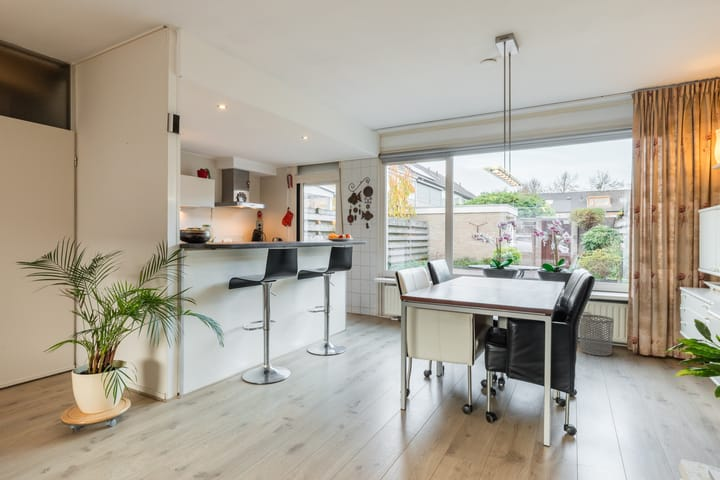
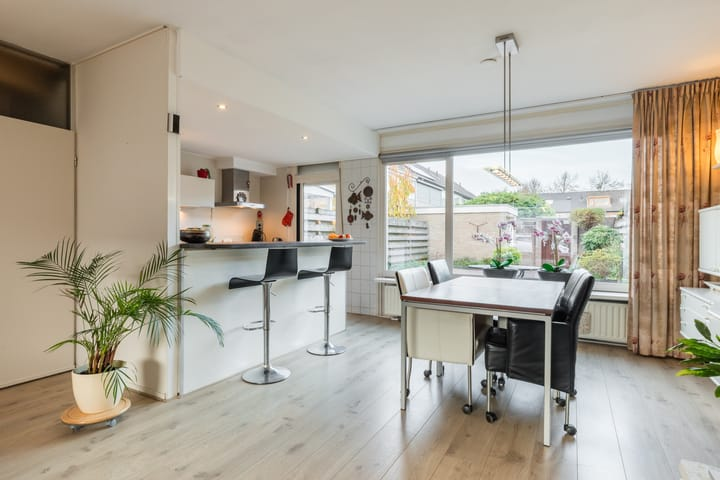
- waste bin (595, 334)
